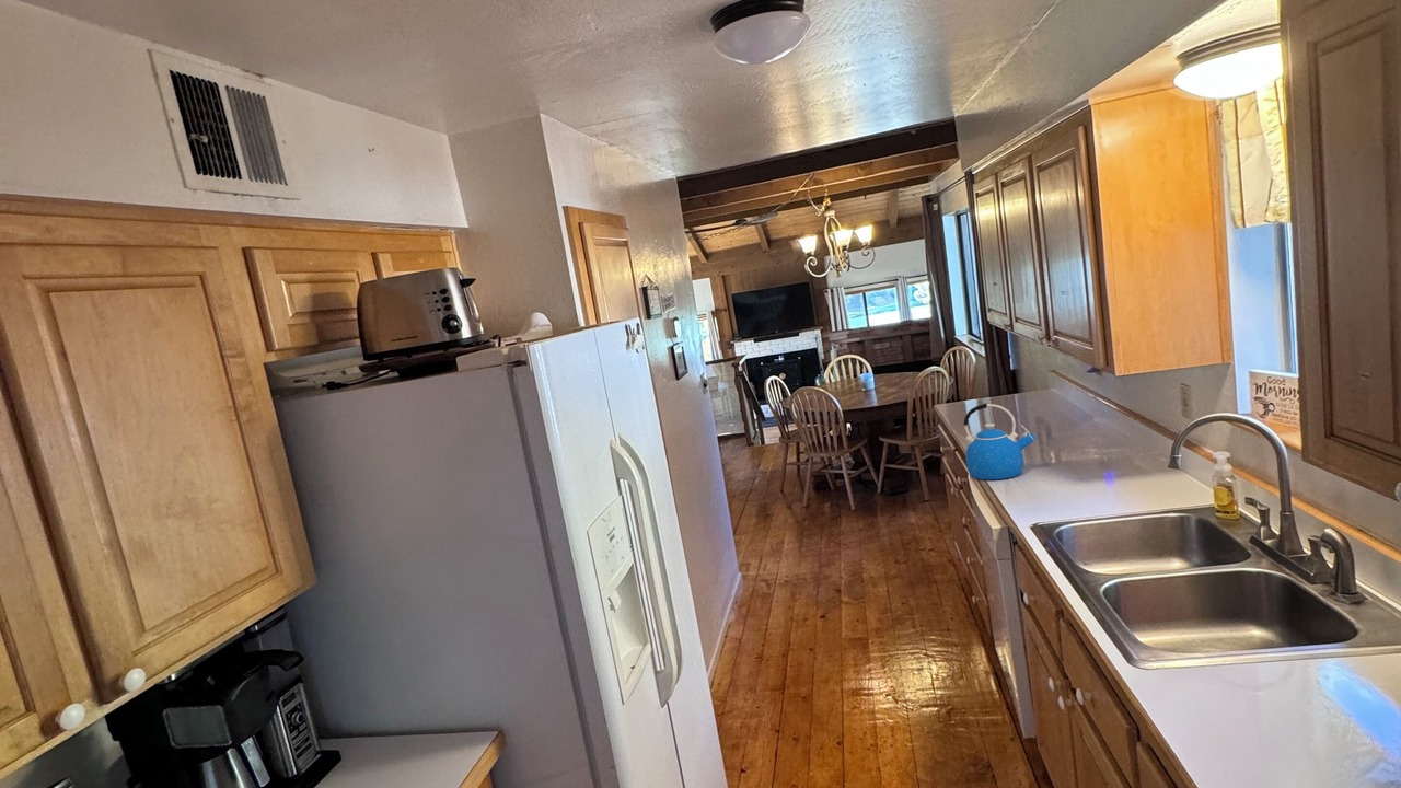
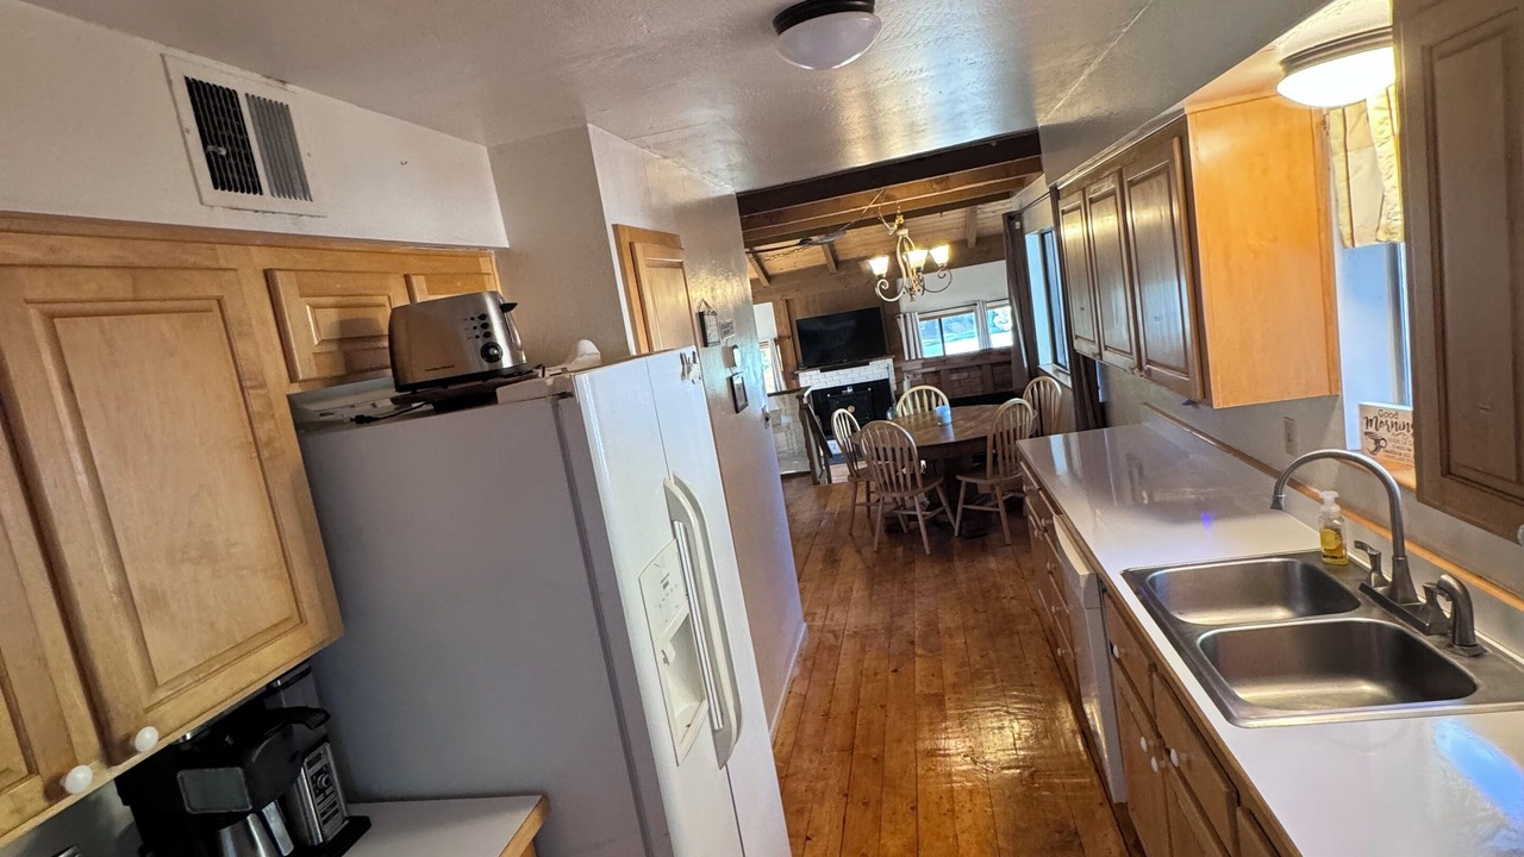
- kettle (998, 438)
